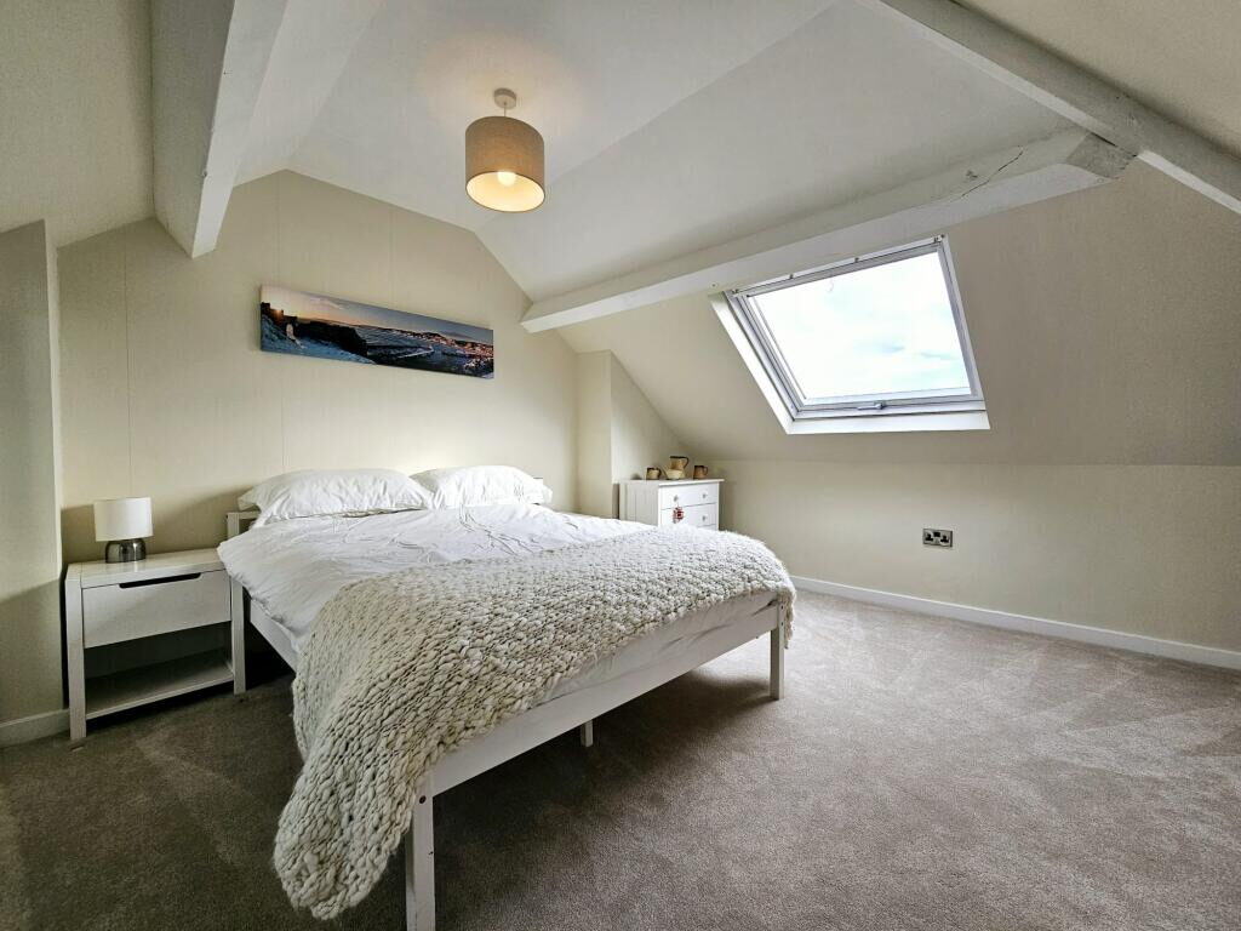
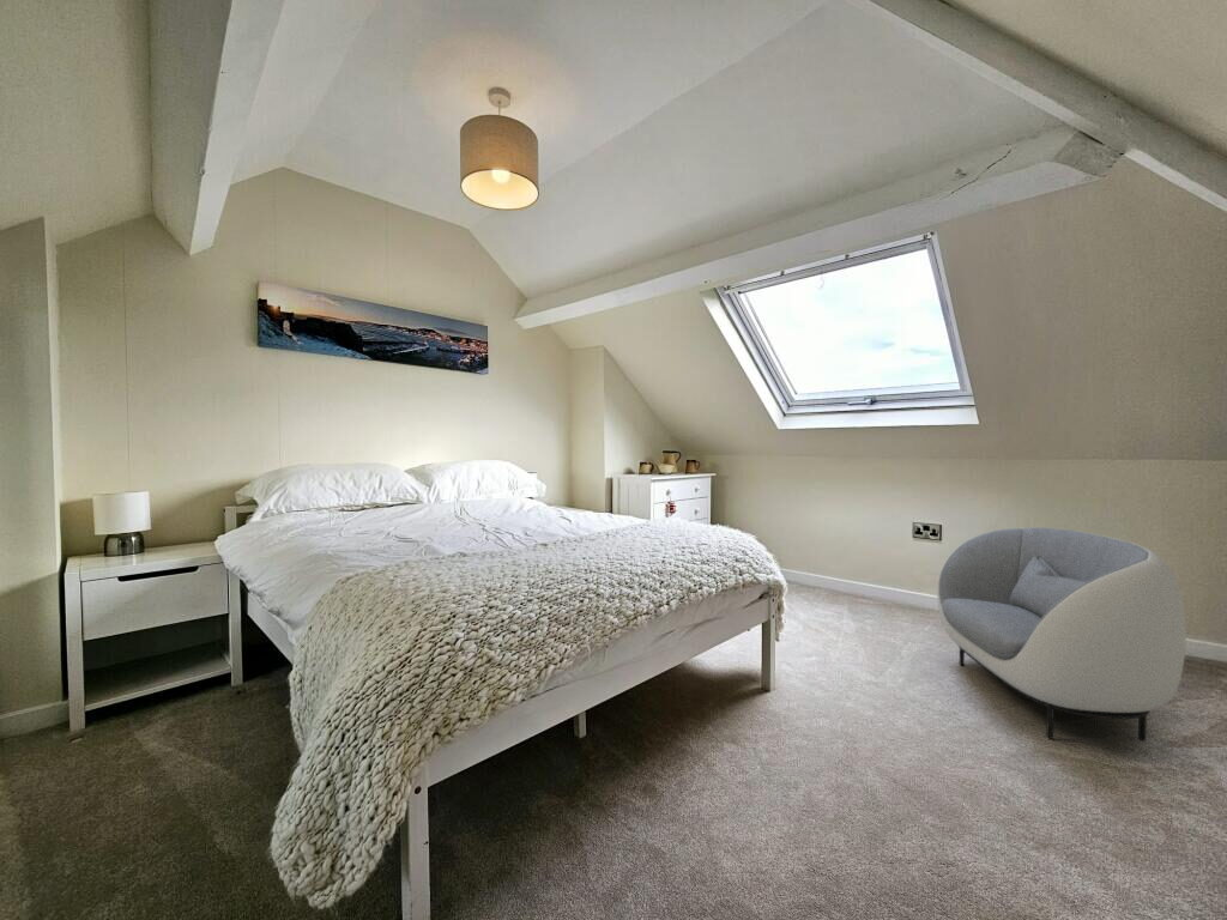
+ armchair (1042, 617)
